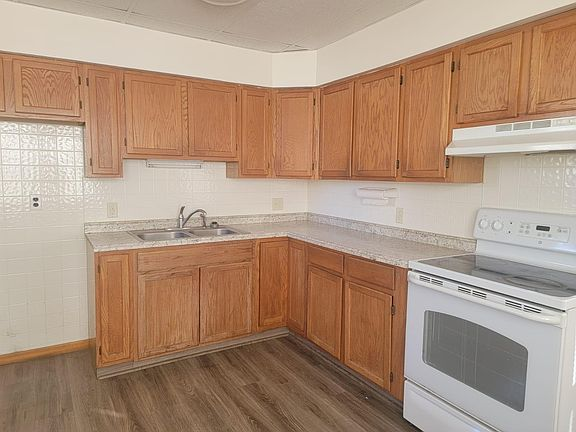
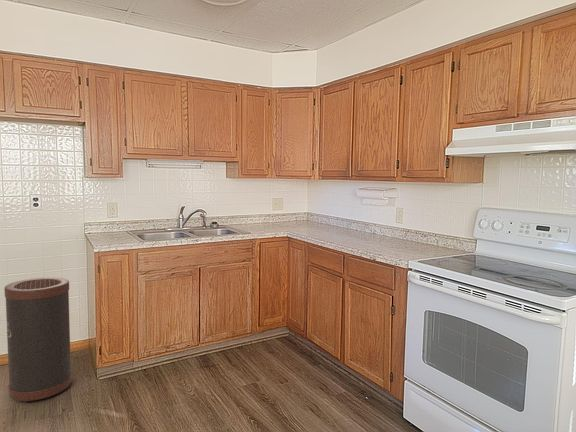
+ trash can (39, 336)
